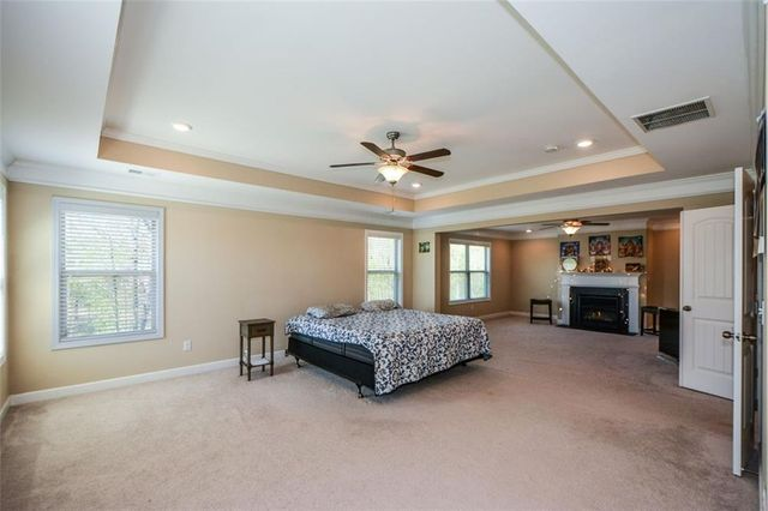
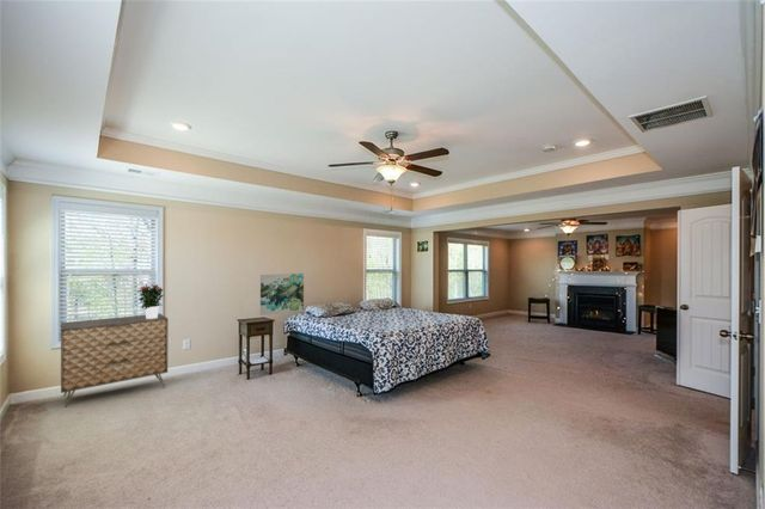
+ dresser (116, 356)
+ wall art (282, 293)
+ potted flower (151, 300)
